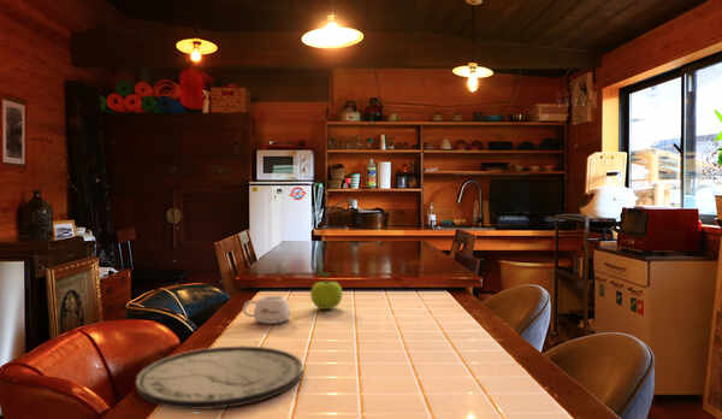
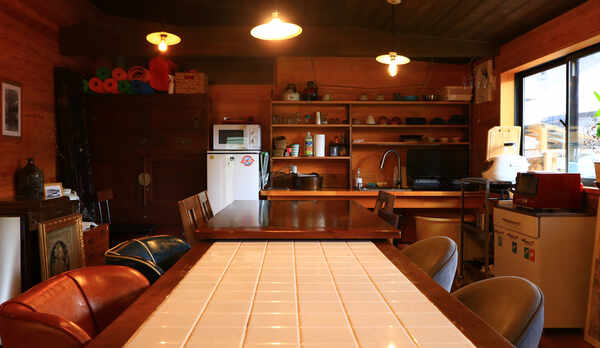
- mug (266, 308)
- plate (223, 372)
- fruit (325, 289)
